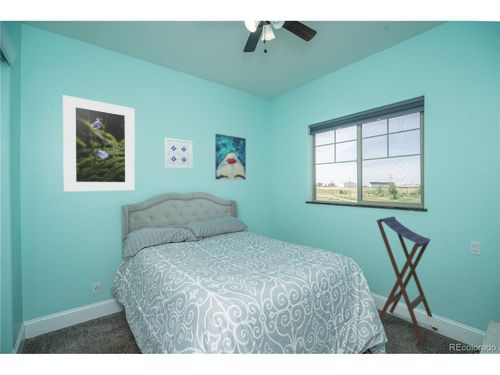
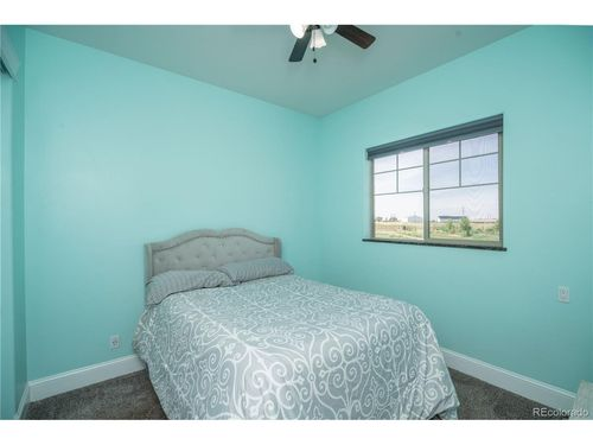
- stool (405, 272)
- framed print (101, 146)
- wall art (178, 153)
- wall art (231, 158)
